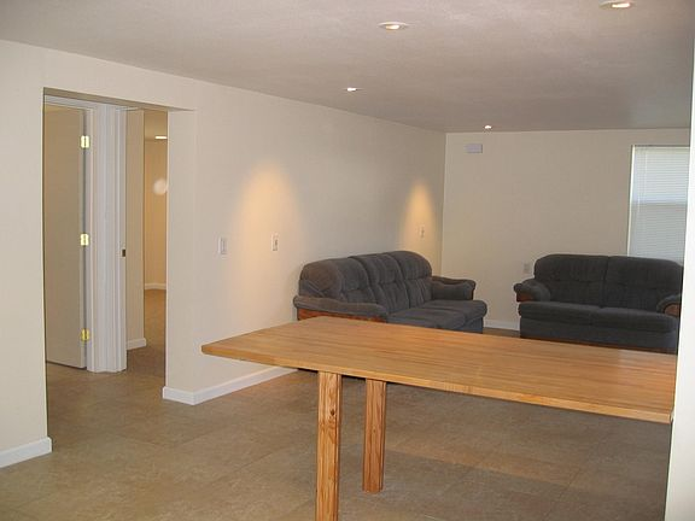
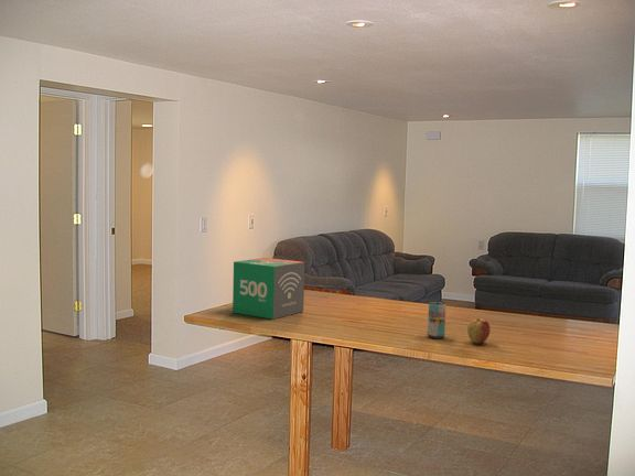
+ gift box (269, 286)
+ apple (478, 331)
+ beverage can (437, 318)
